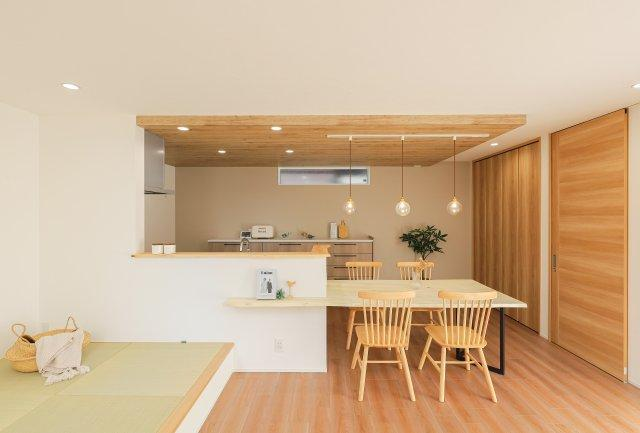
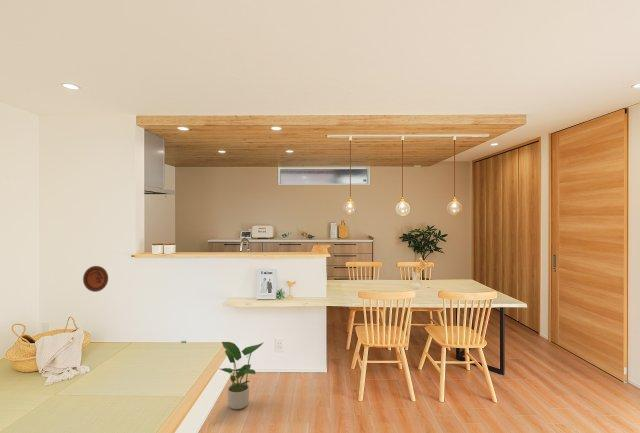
+ potted plant (240, 374)
+ decorative plate (95, 278)
